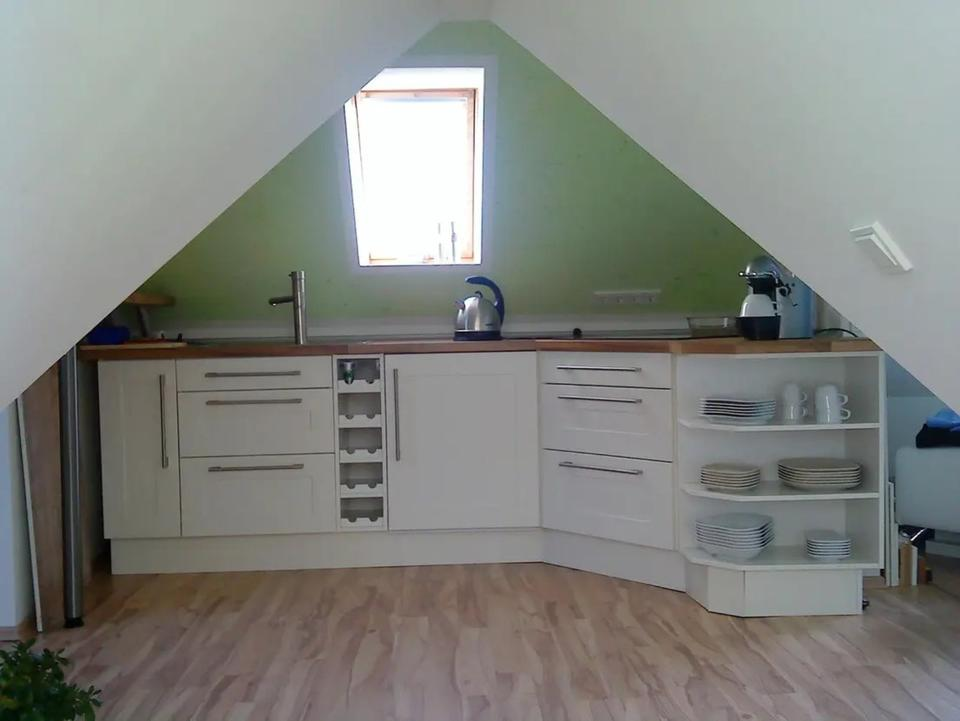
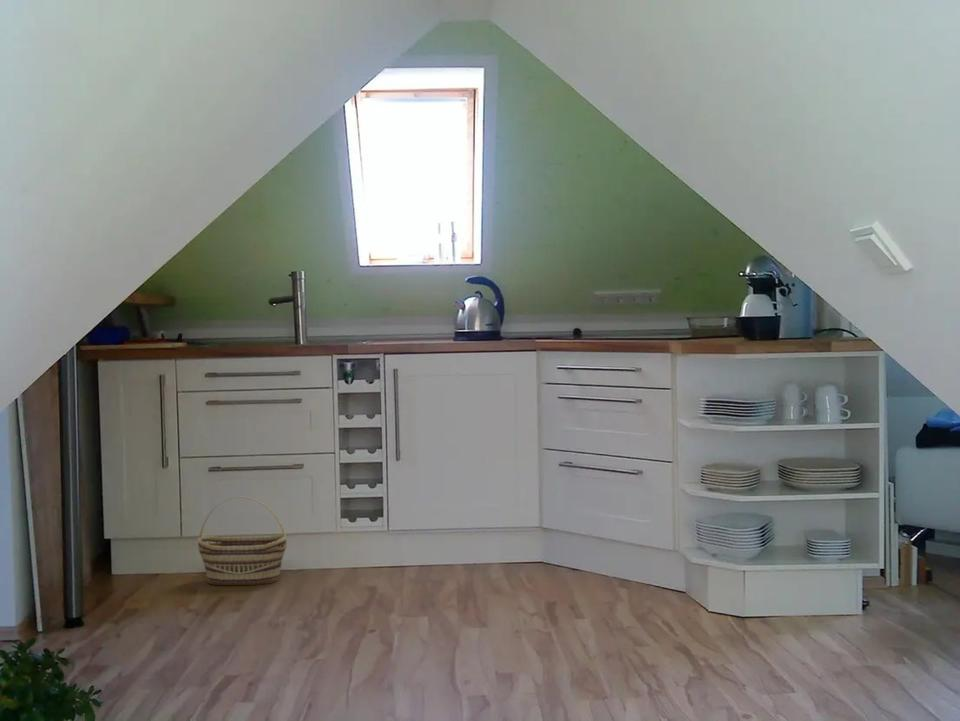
+ basket (242, 538)
